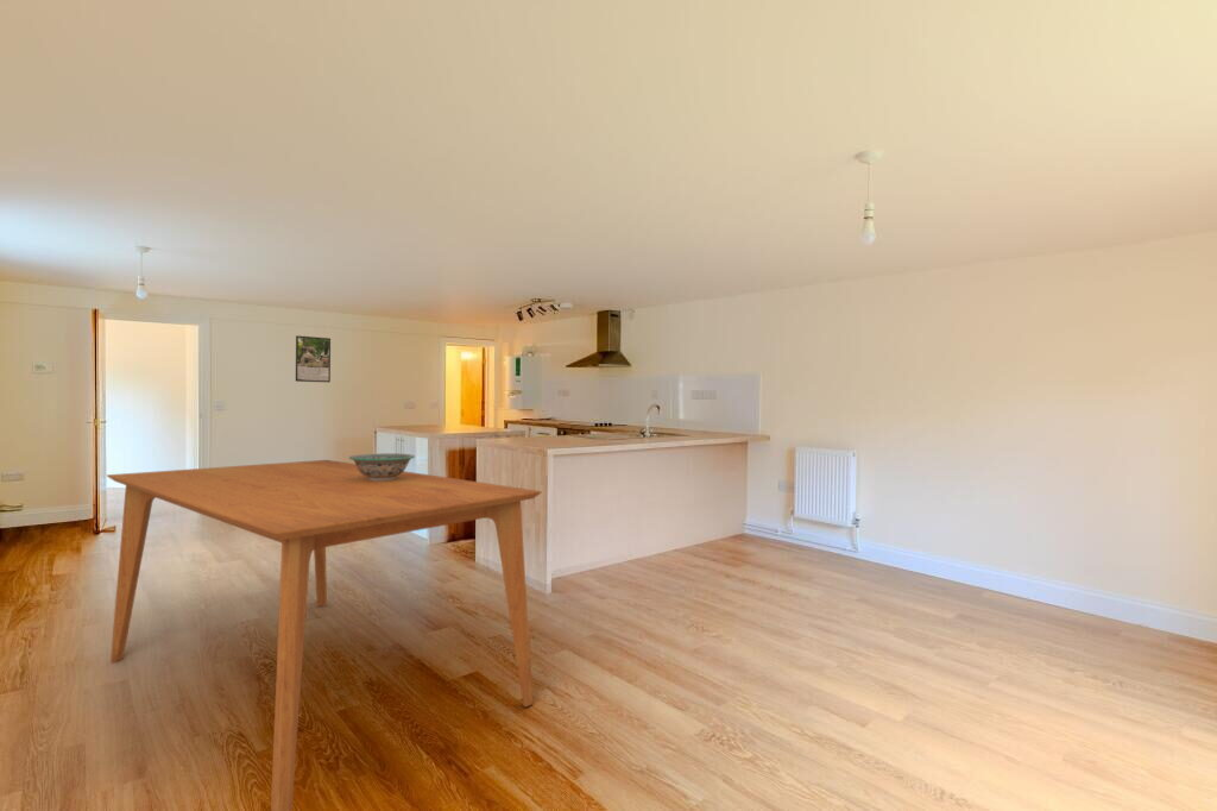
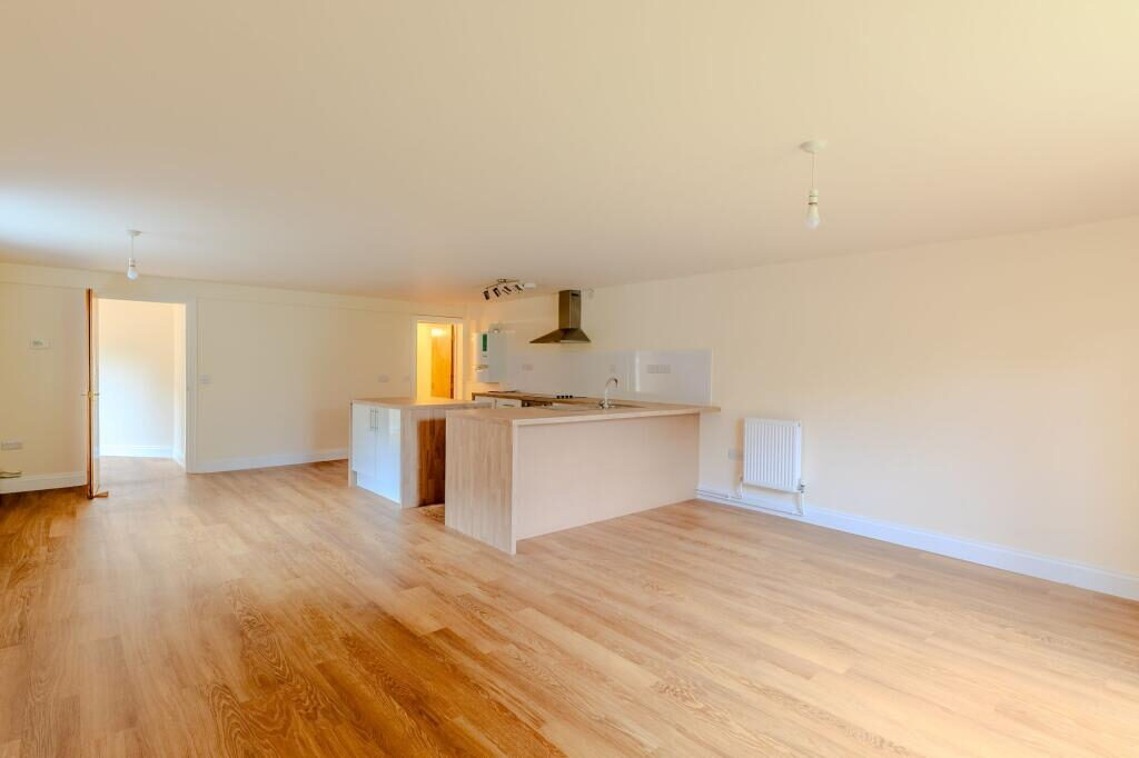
- decorative bowl (382, 467)
- dining table (307, 581)
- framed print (313, 359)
